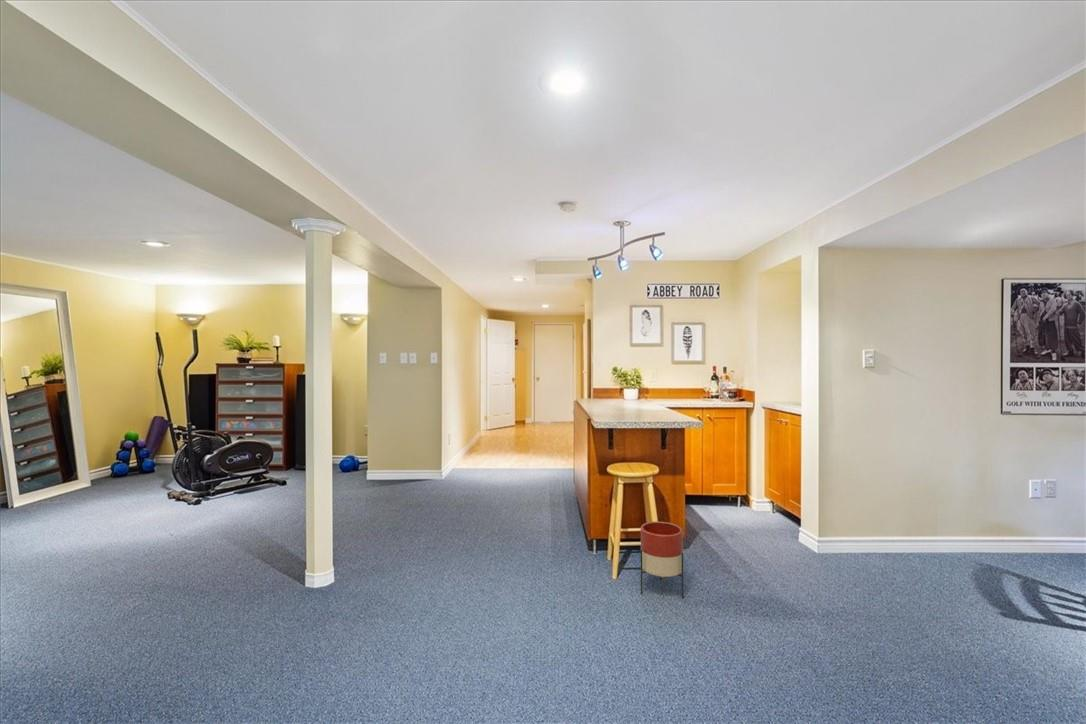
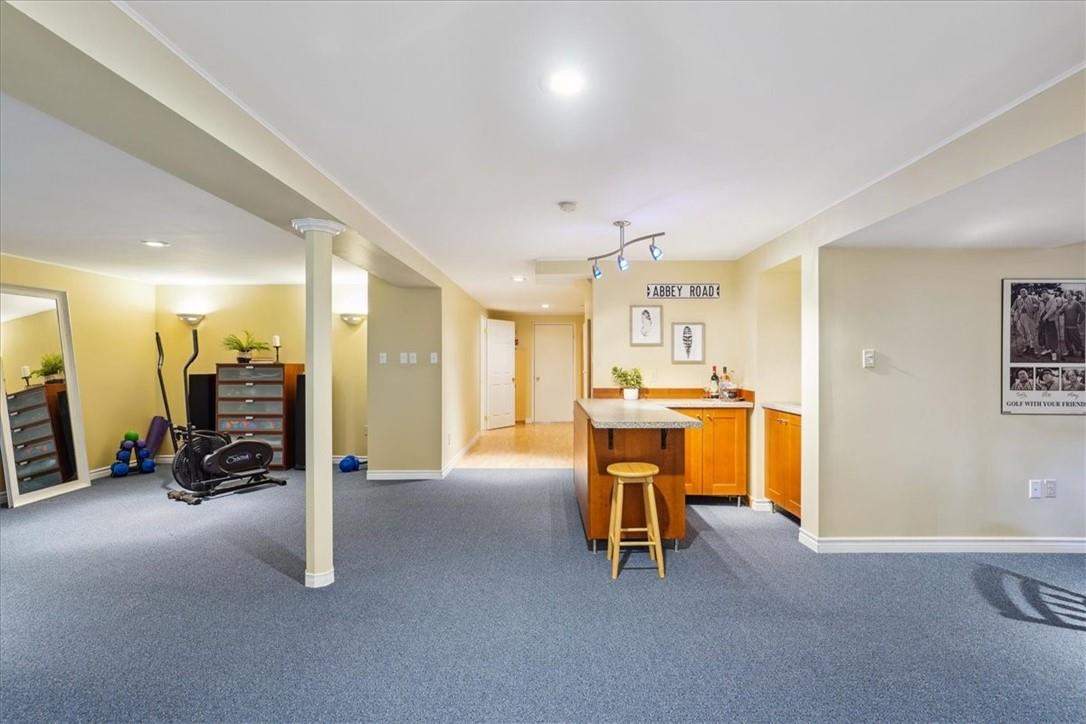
- planter (660, 559)
